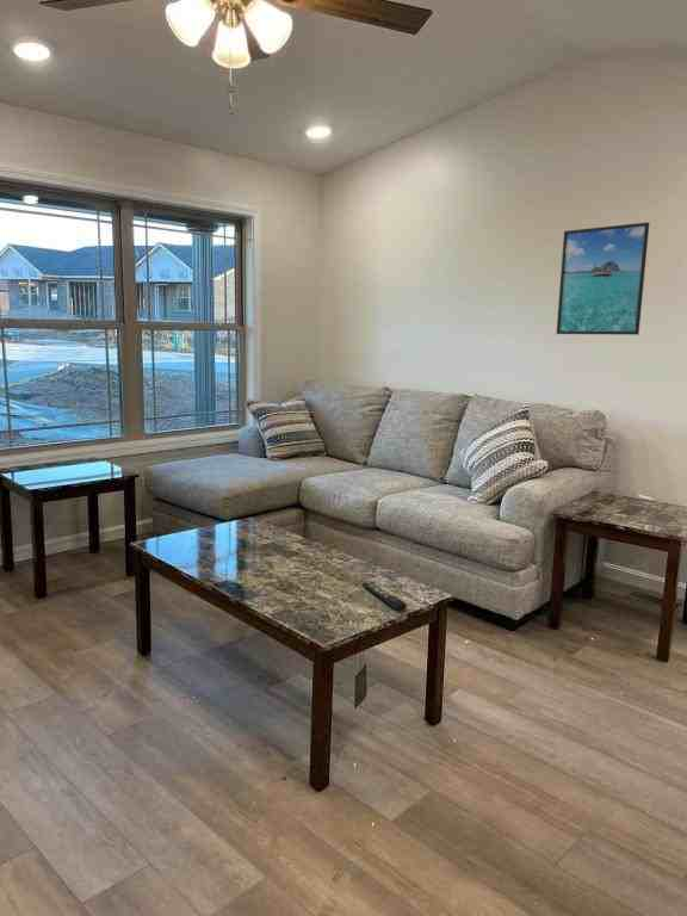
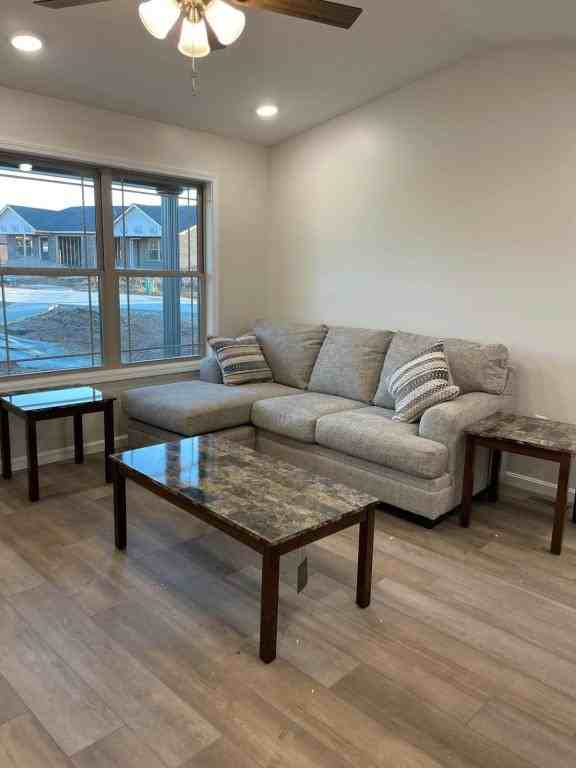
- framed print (600, 280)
- remote control (383, 594)
